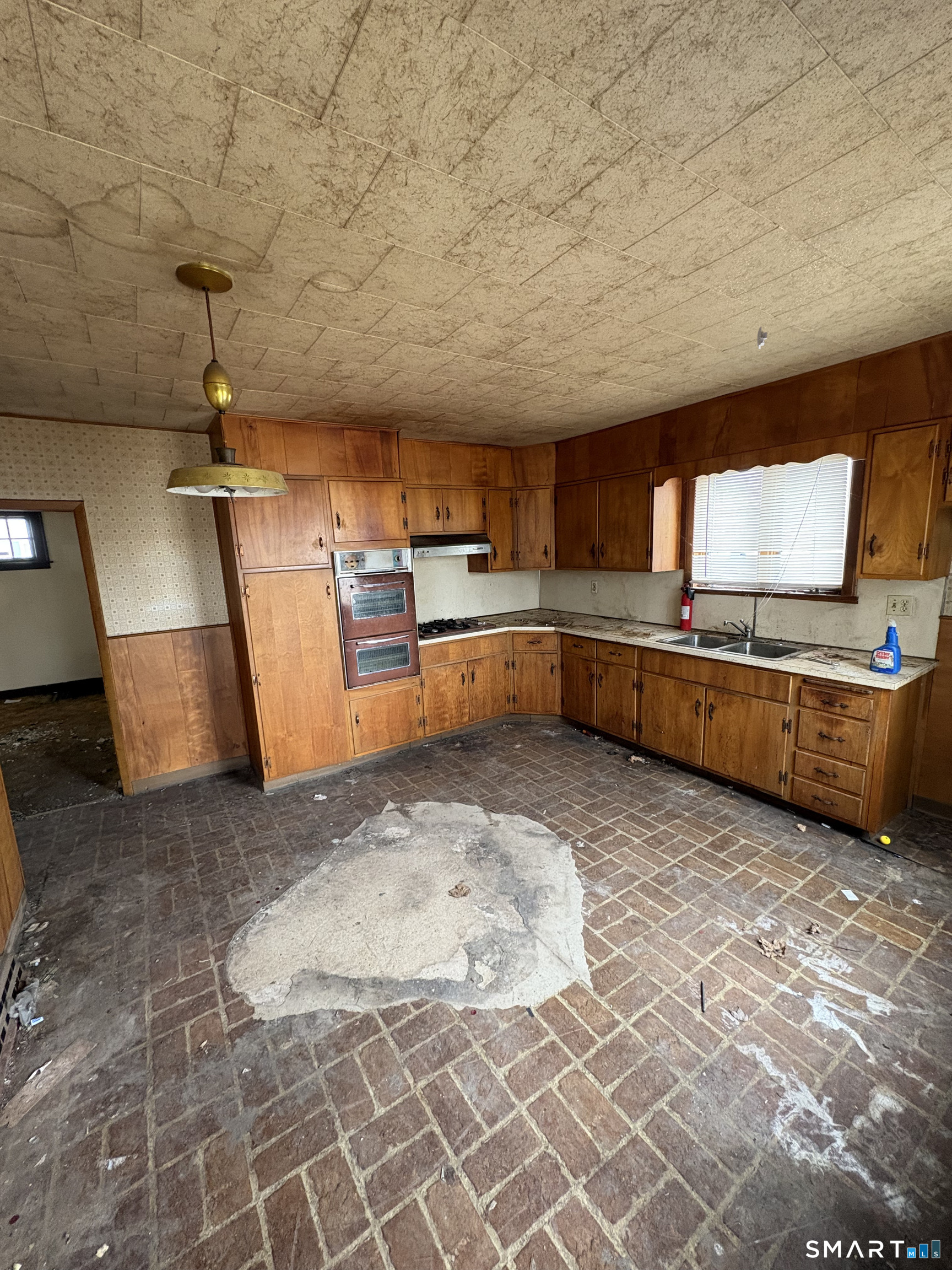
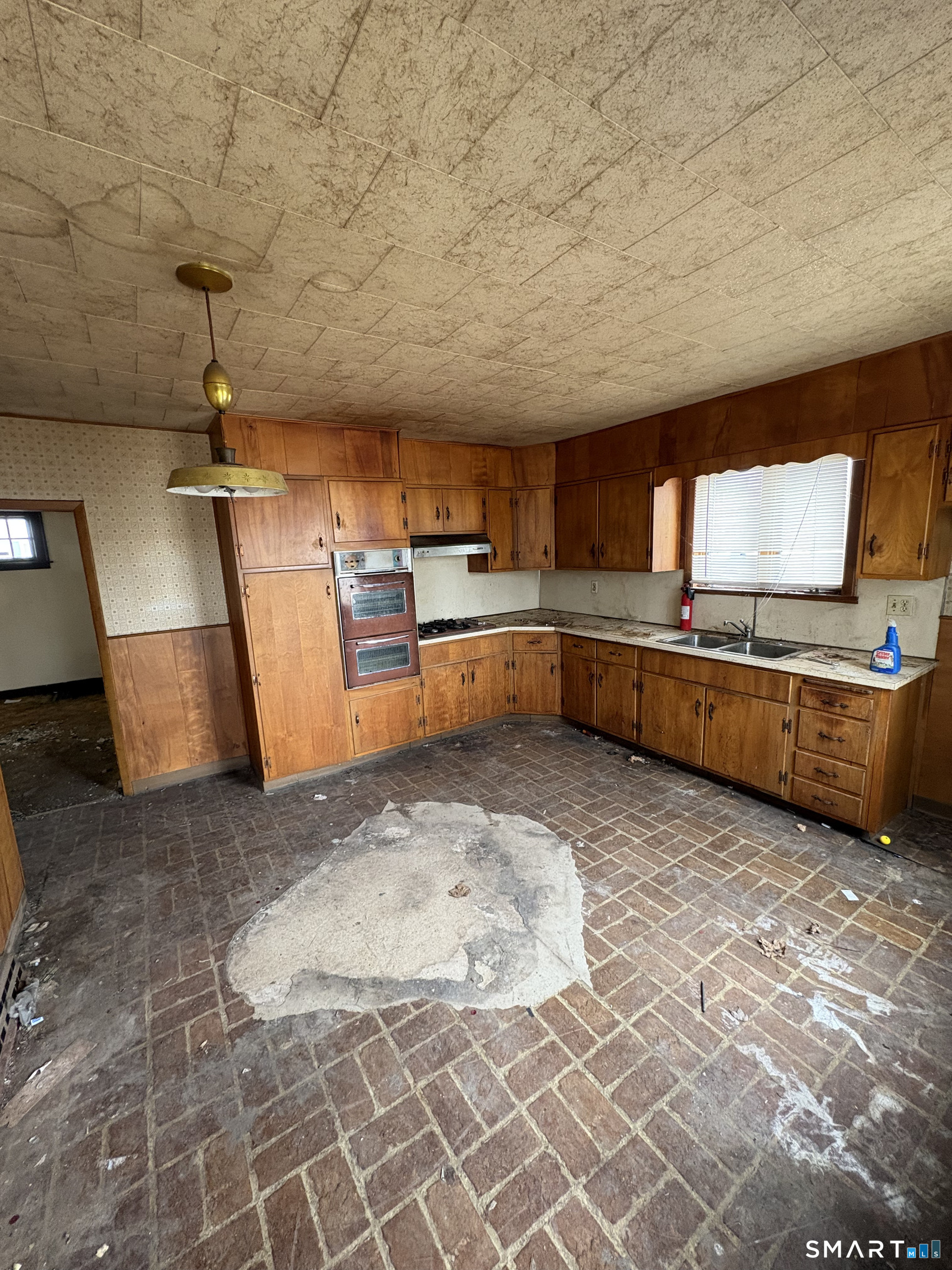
- smoke detector (762, 336)
